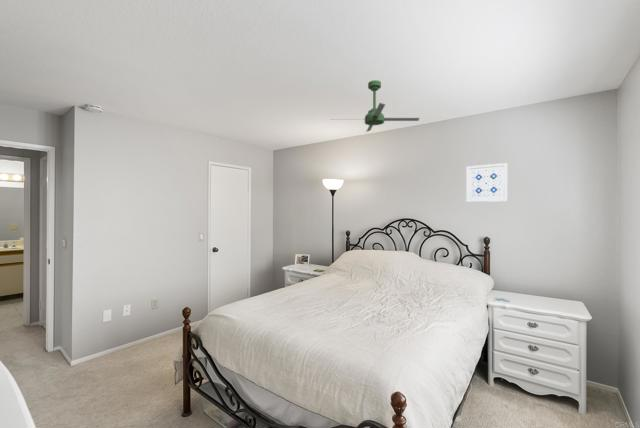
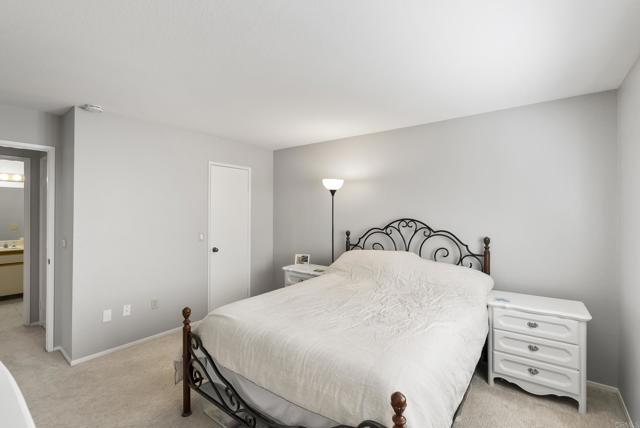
- wall art (486, 183)
- ceiling fan (374, 103)
